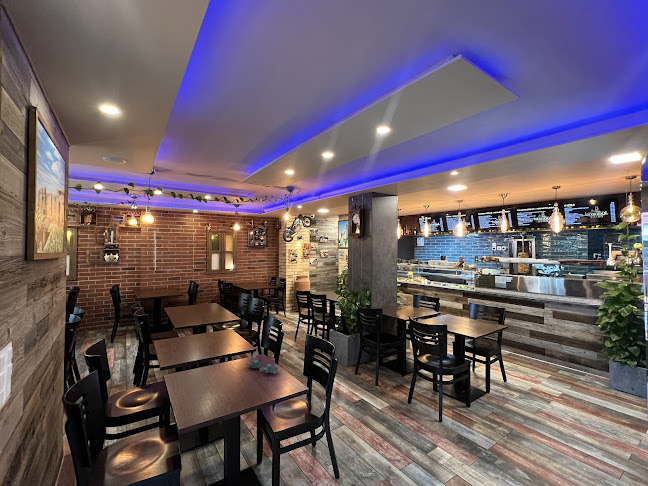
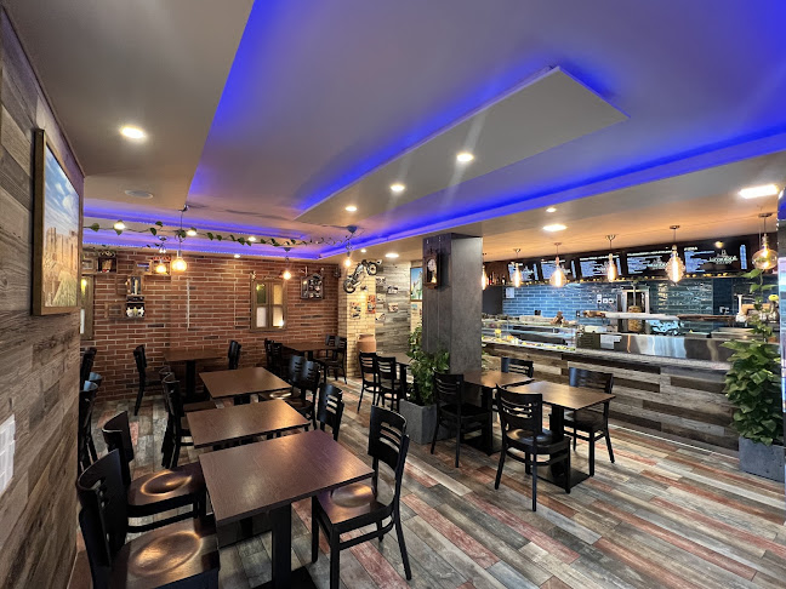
- succulent plant (261, 361)
